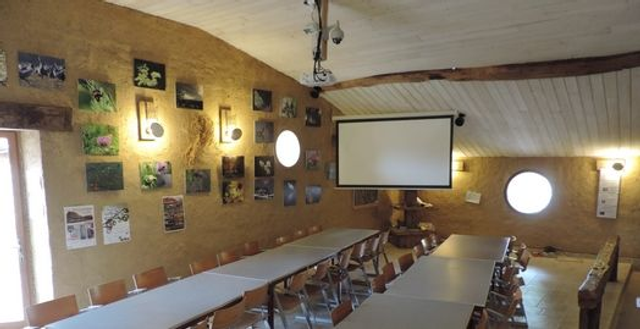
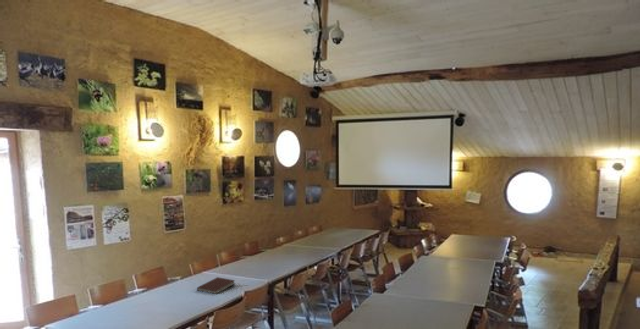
+ notebook (216, 285)
